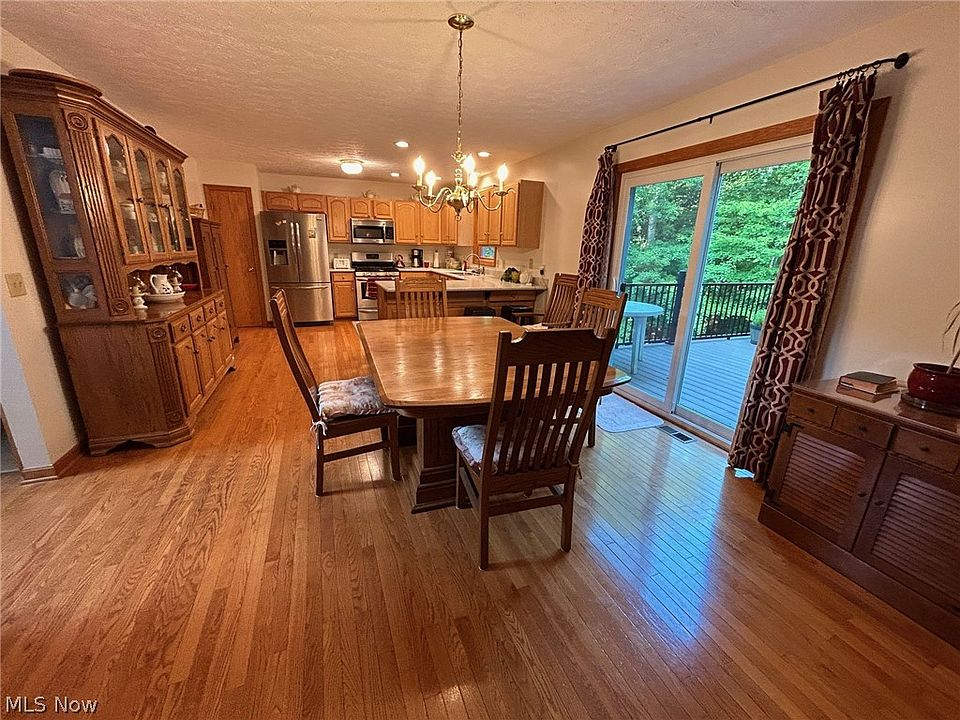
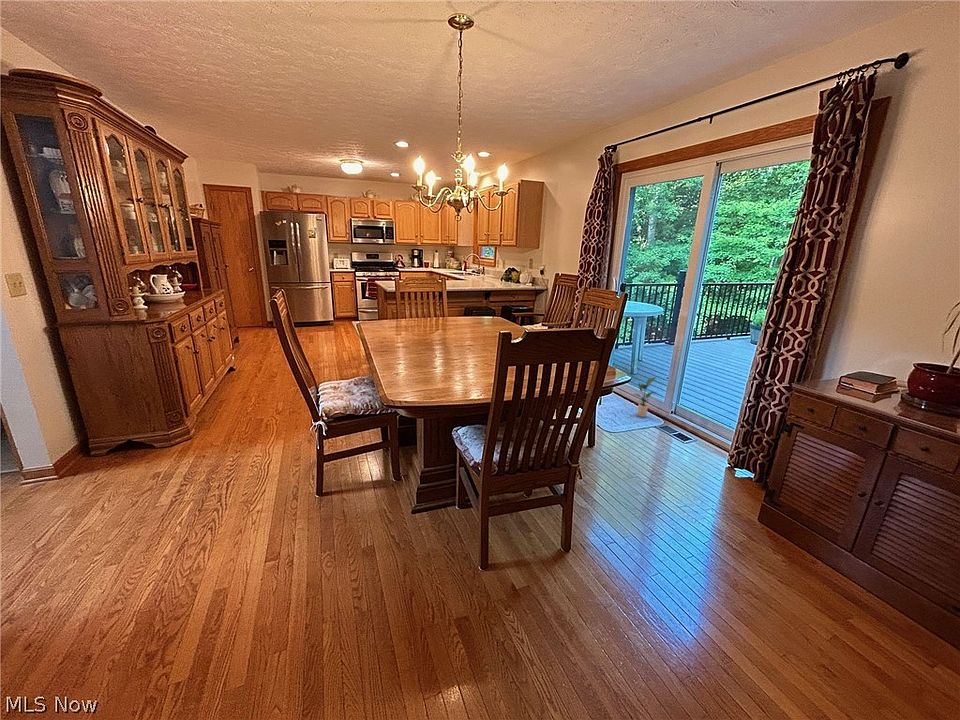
+ potted plant (644, 396)
